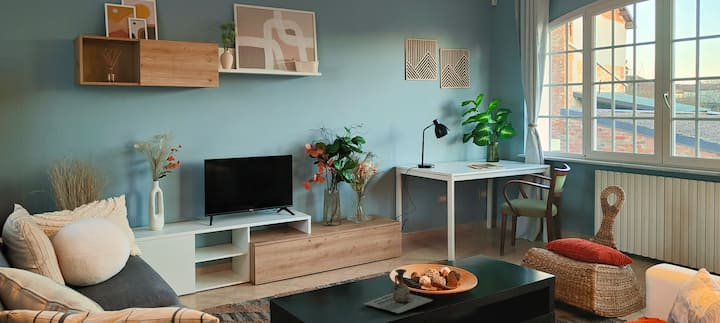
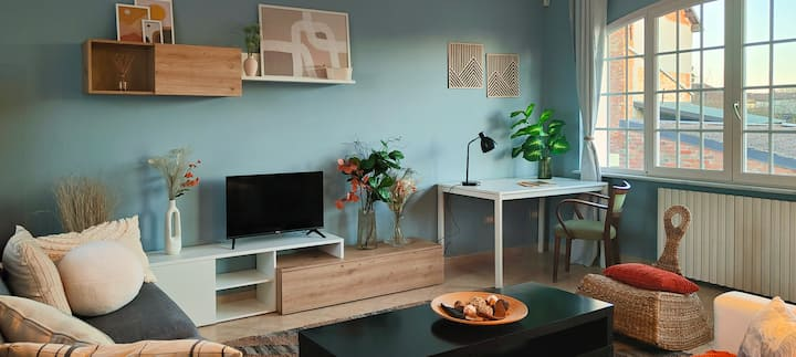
- decorative vase (398, 287)
